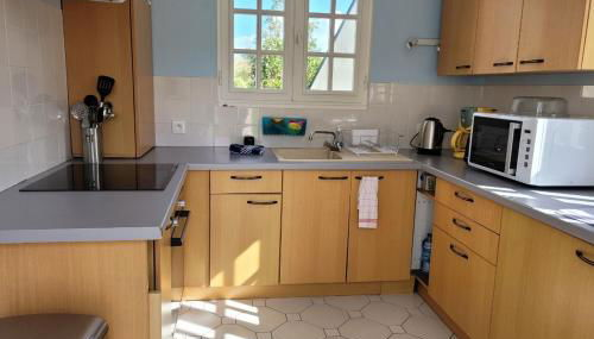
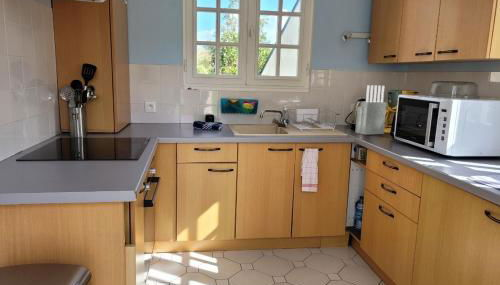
+ knife block (370, 109)
